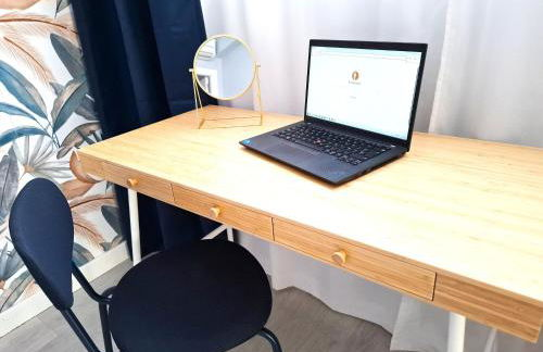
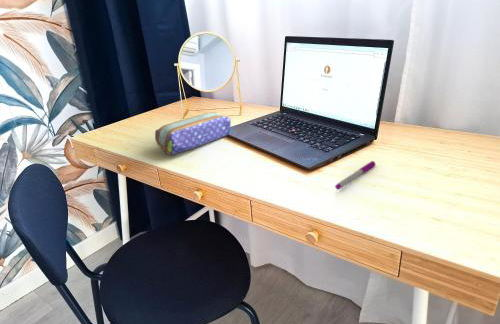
+ pencil case (193, 131)
+ pen (356, 174)
